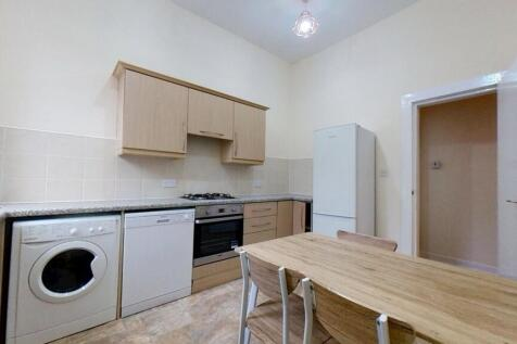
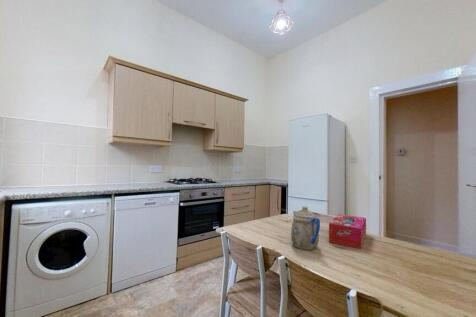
+ tissue box (348, 229)
+ teapot (304, 226)
